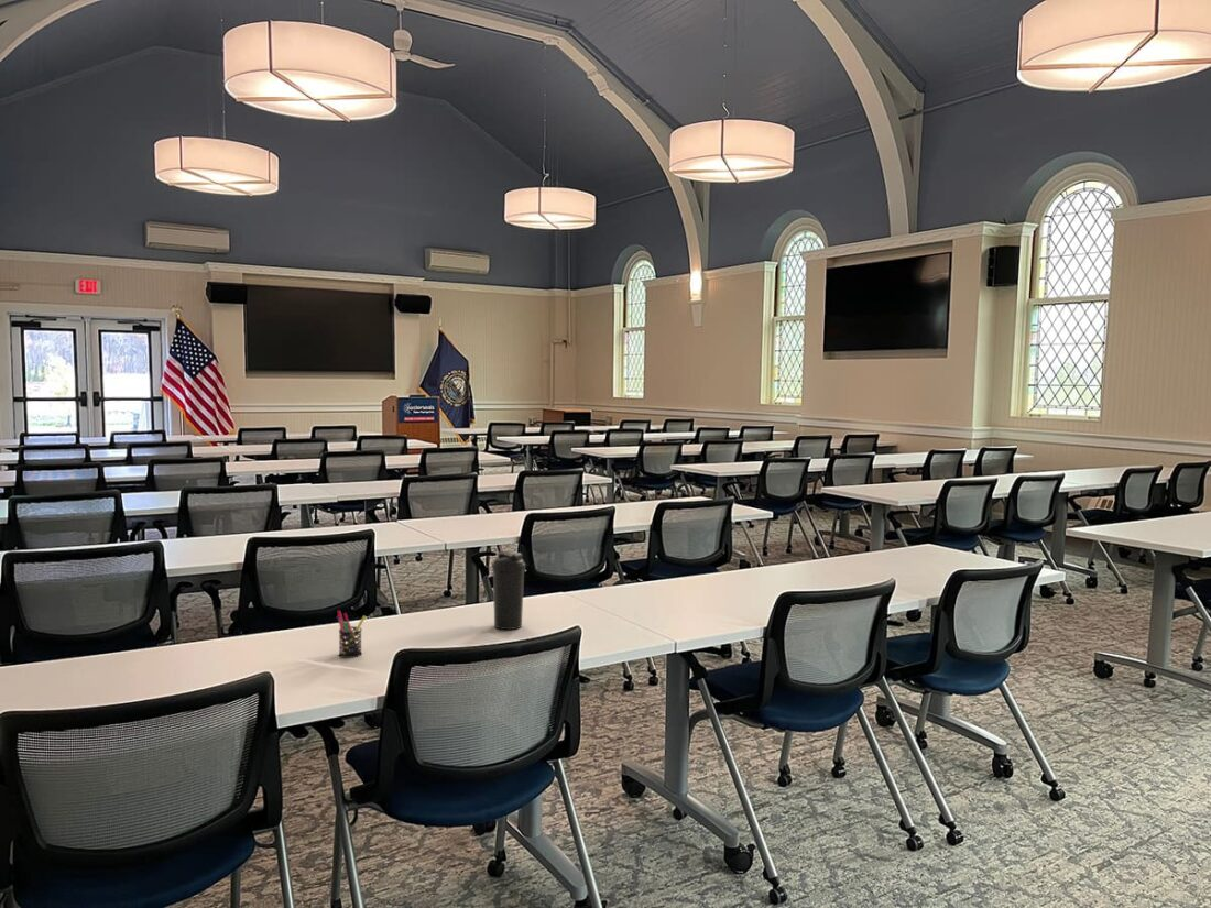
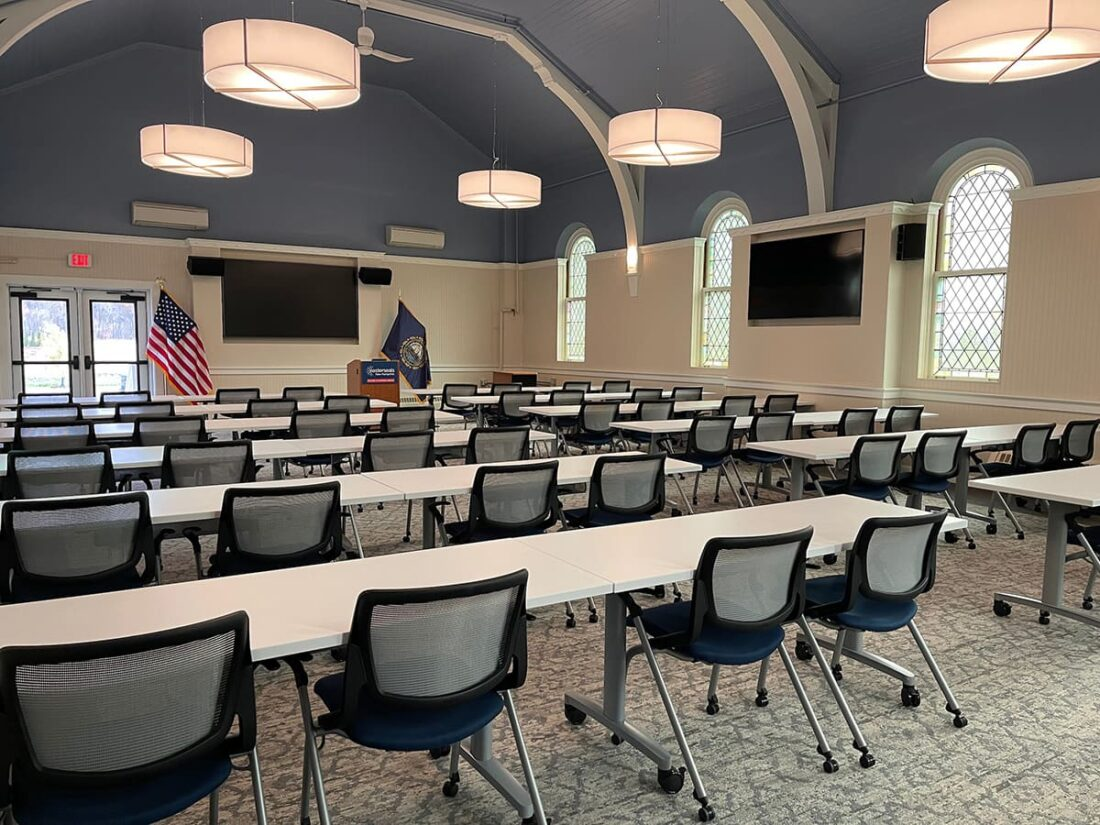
- water bottle (508, 589)
- pen holder (348, 633)
